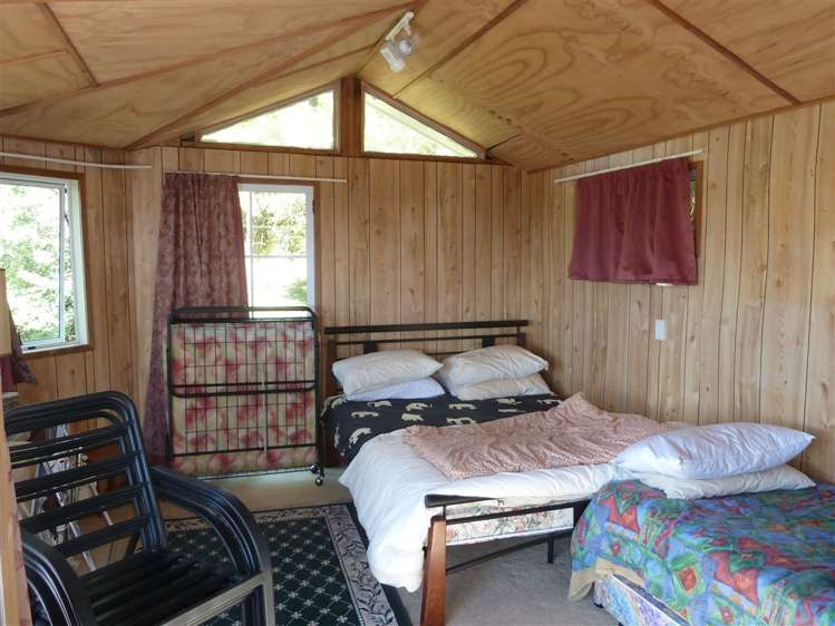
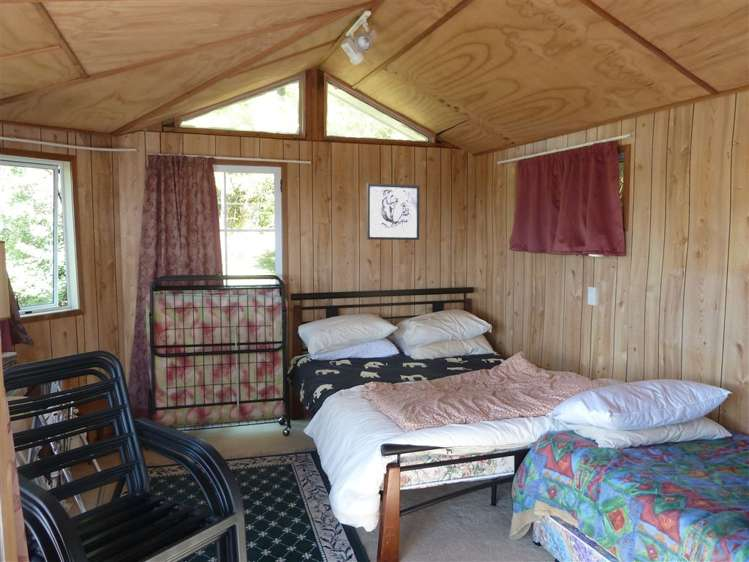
+ wall art (393, 212)
